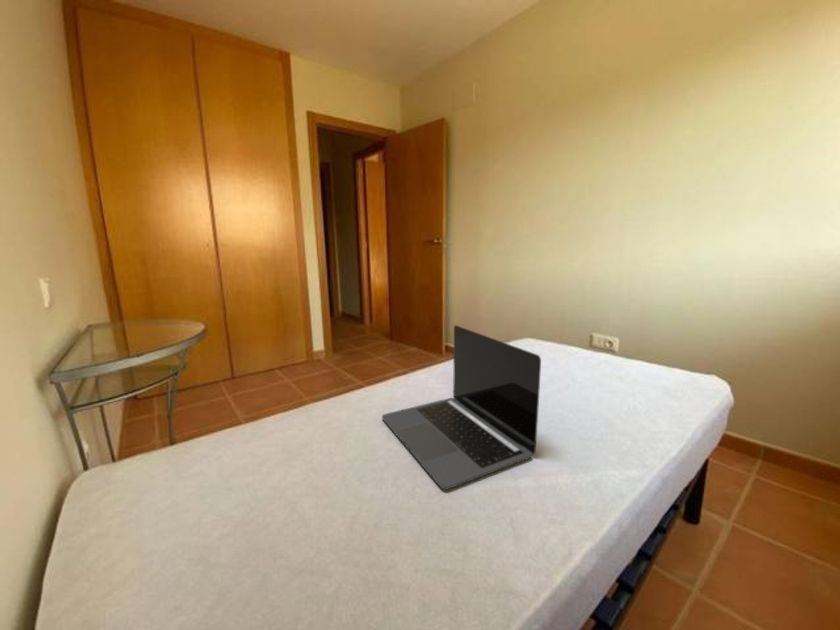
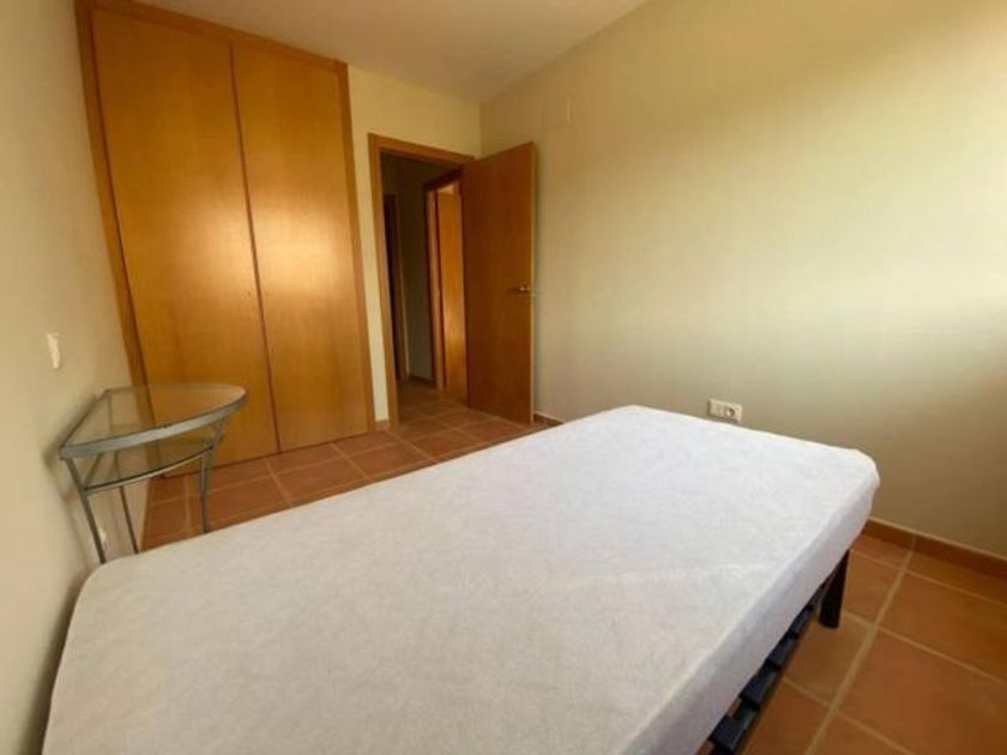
- laptop (453, 391)
